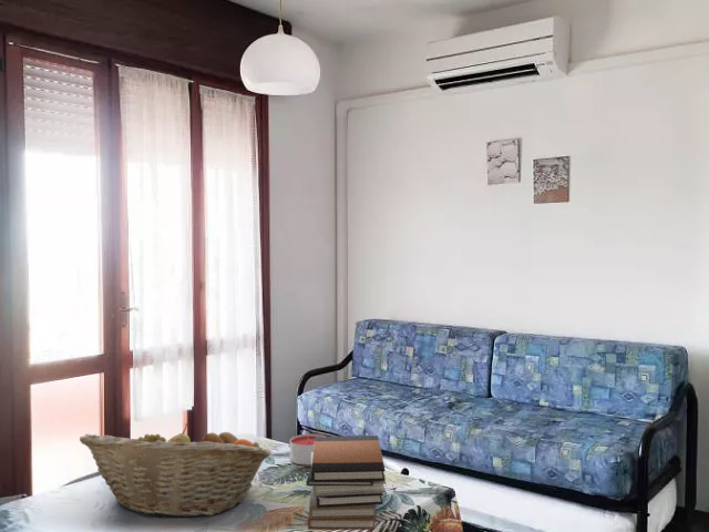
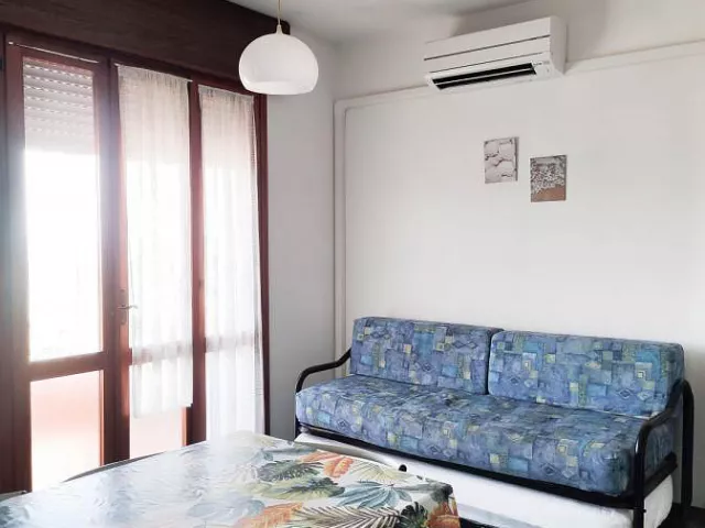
- book stack (346, 479)
- fruit basket (176, 459)
- candle (309, 448)
